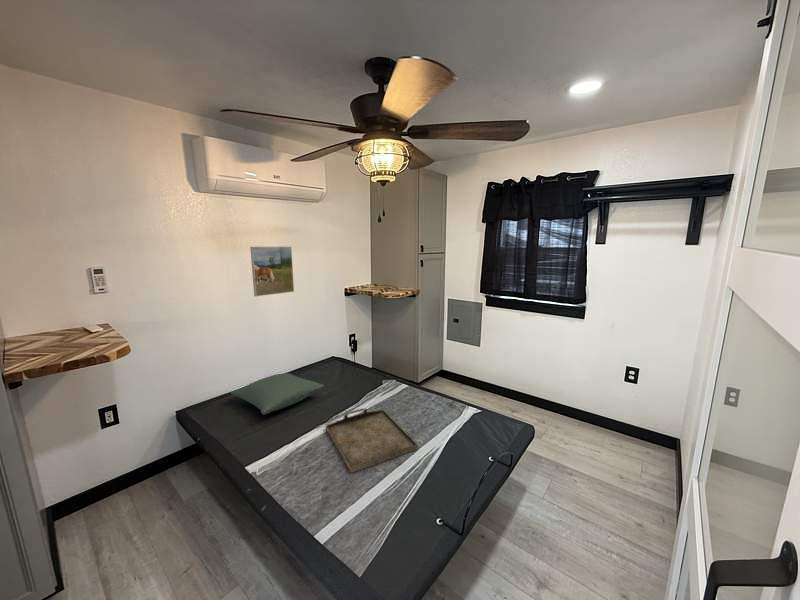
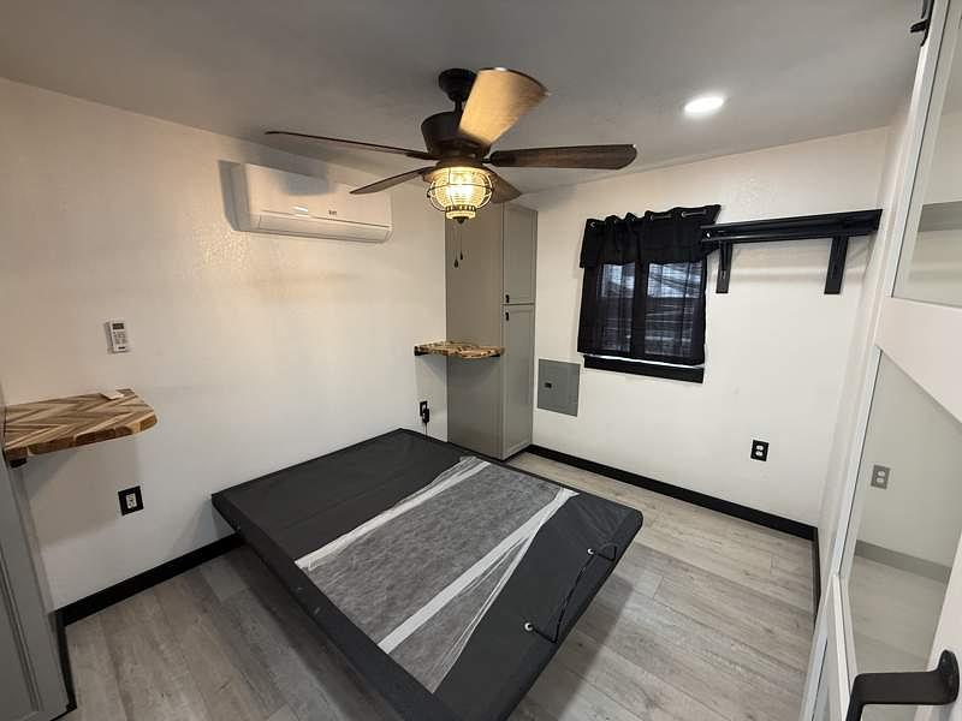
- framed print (273, 270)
- serving tray (369, 432)
- pillow (277, 390)
